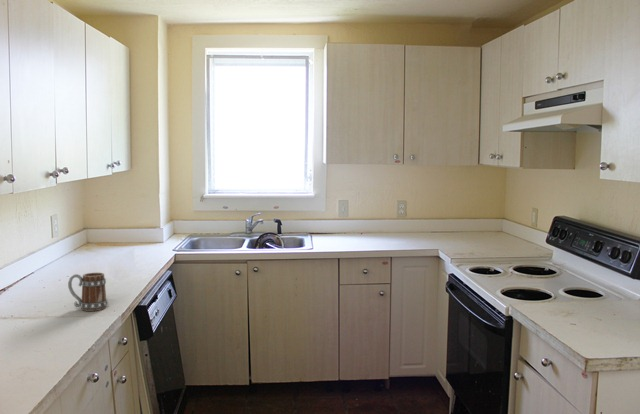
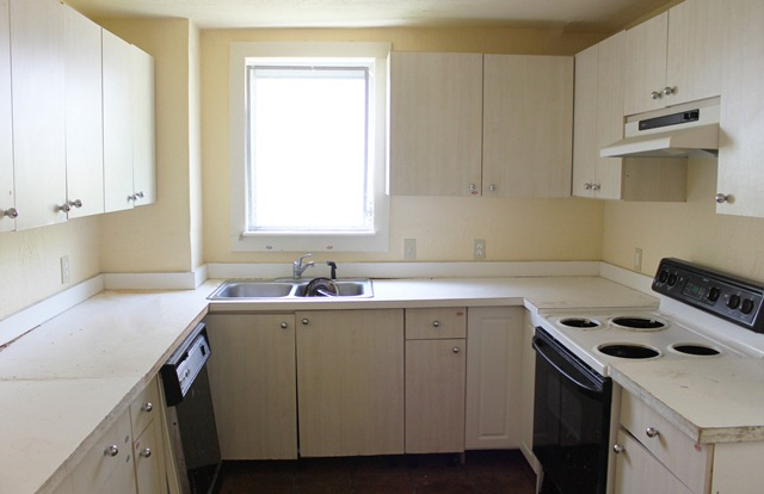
- mug (88, 291)
